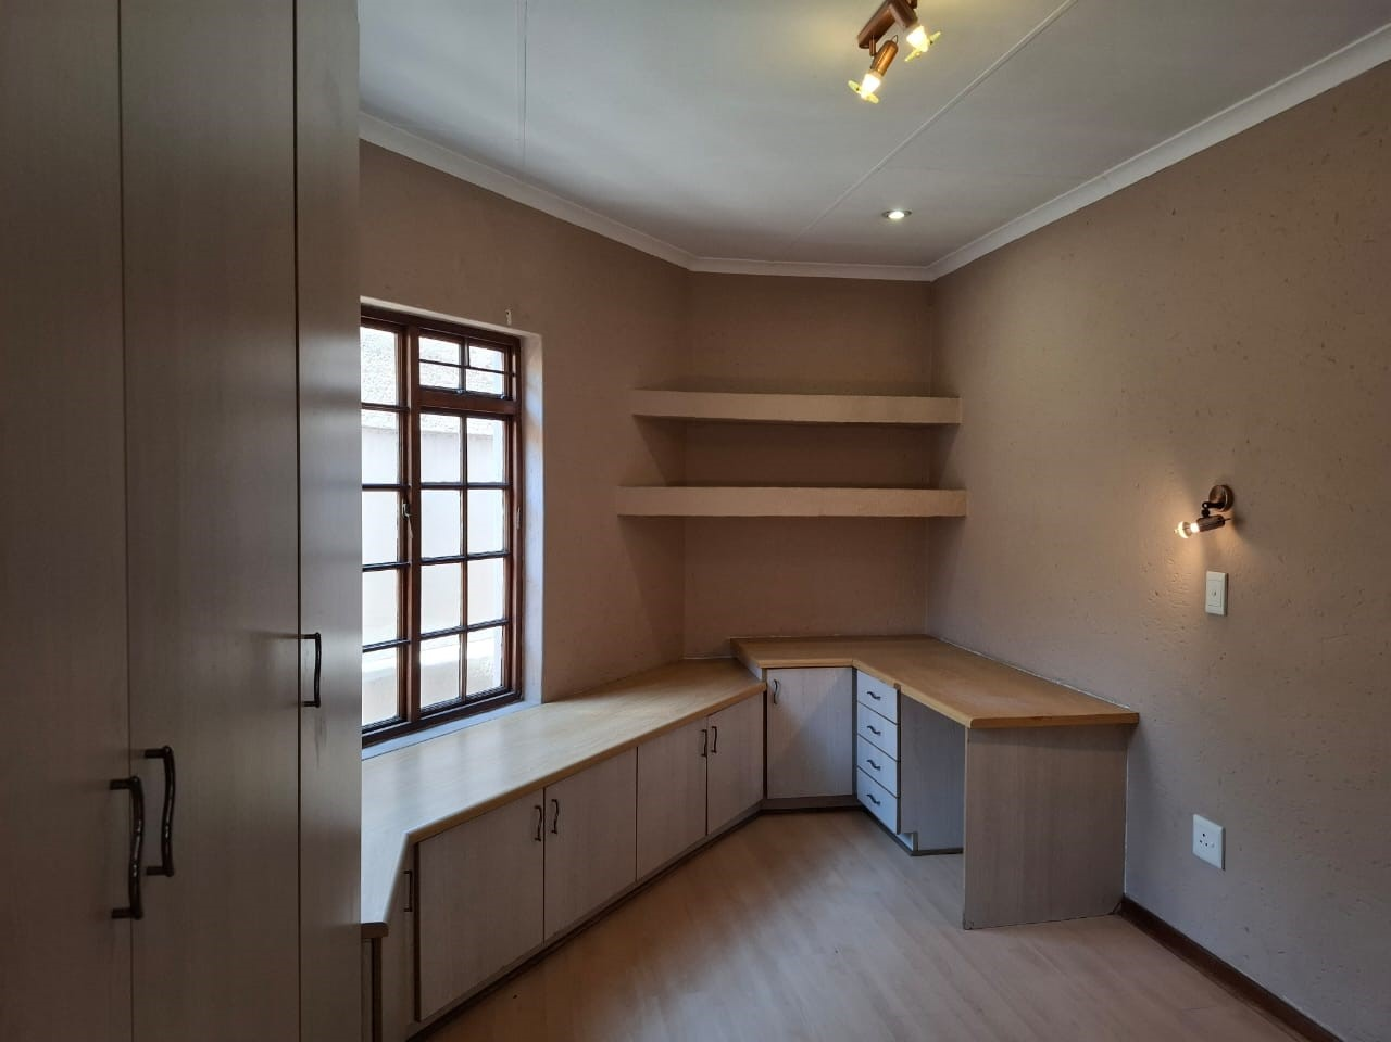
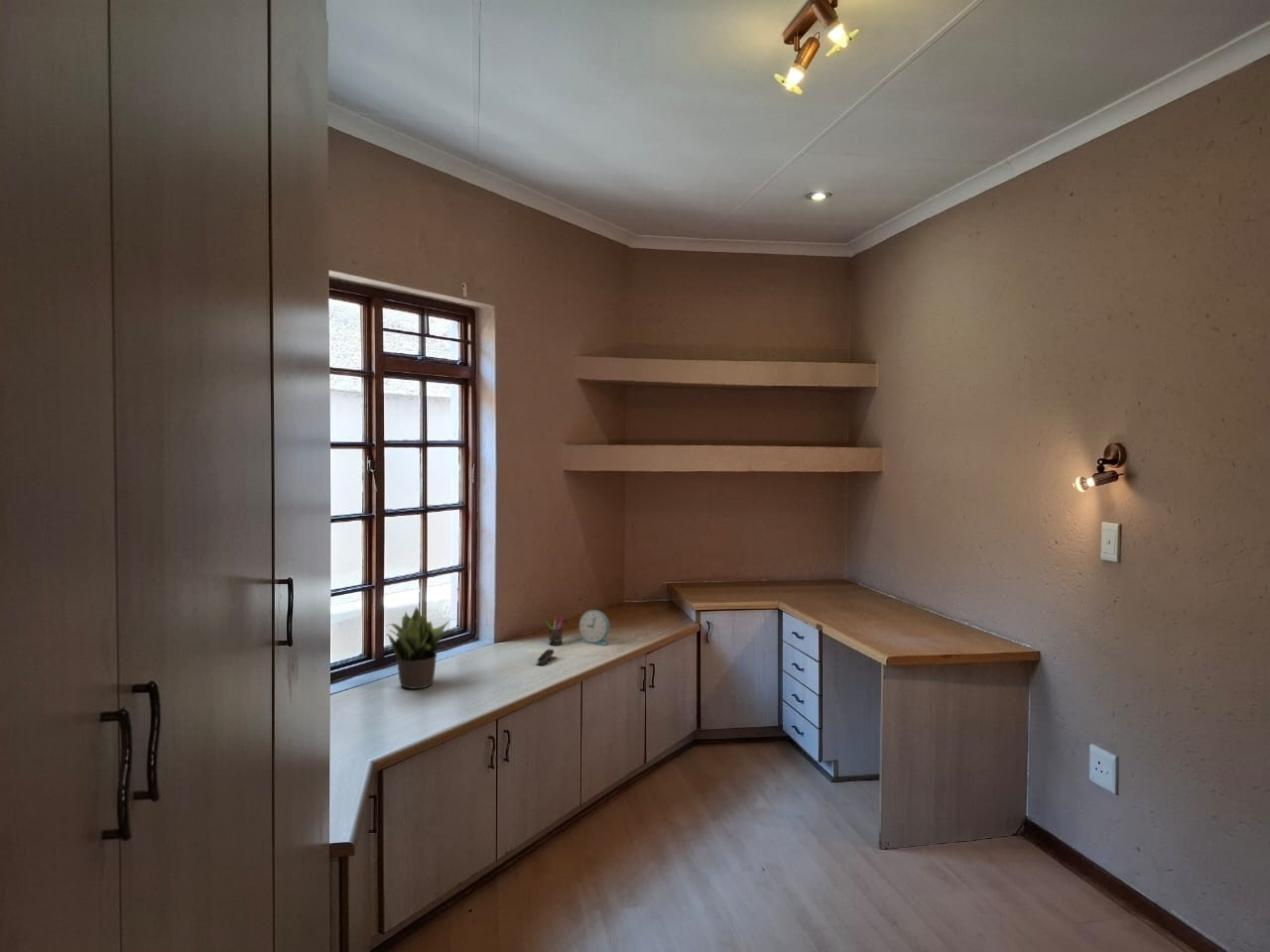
+ pen holder (554, 630)
+ alarm clock (595, 625)
+ potted plant (425, 644)
+ stapler (546, 656)
